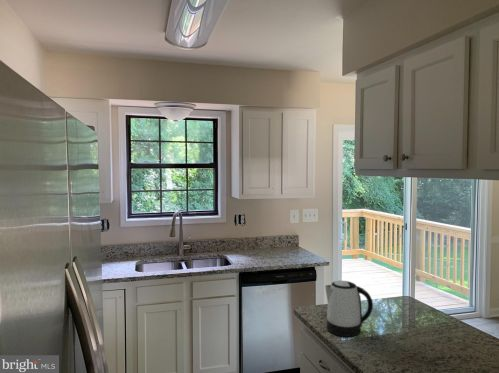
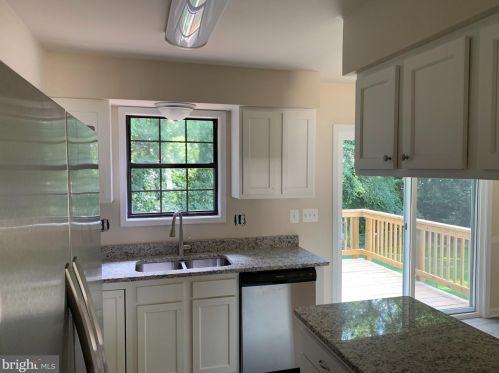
- kettle (348, 306)
